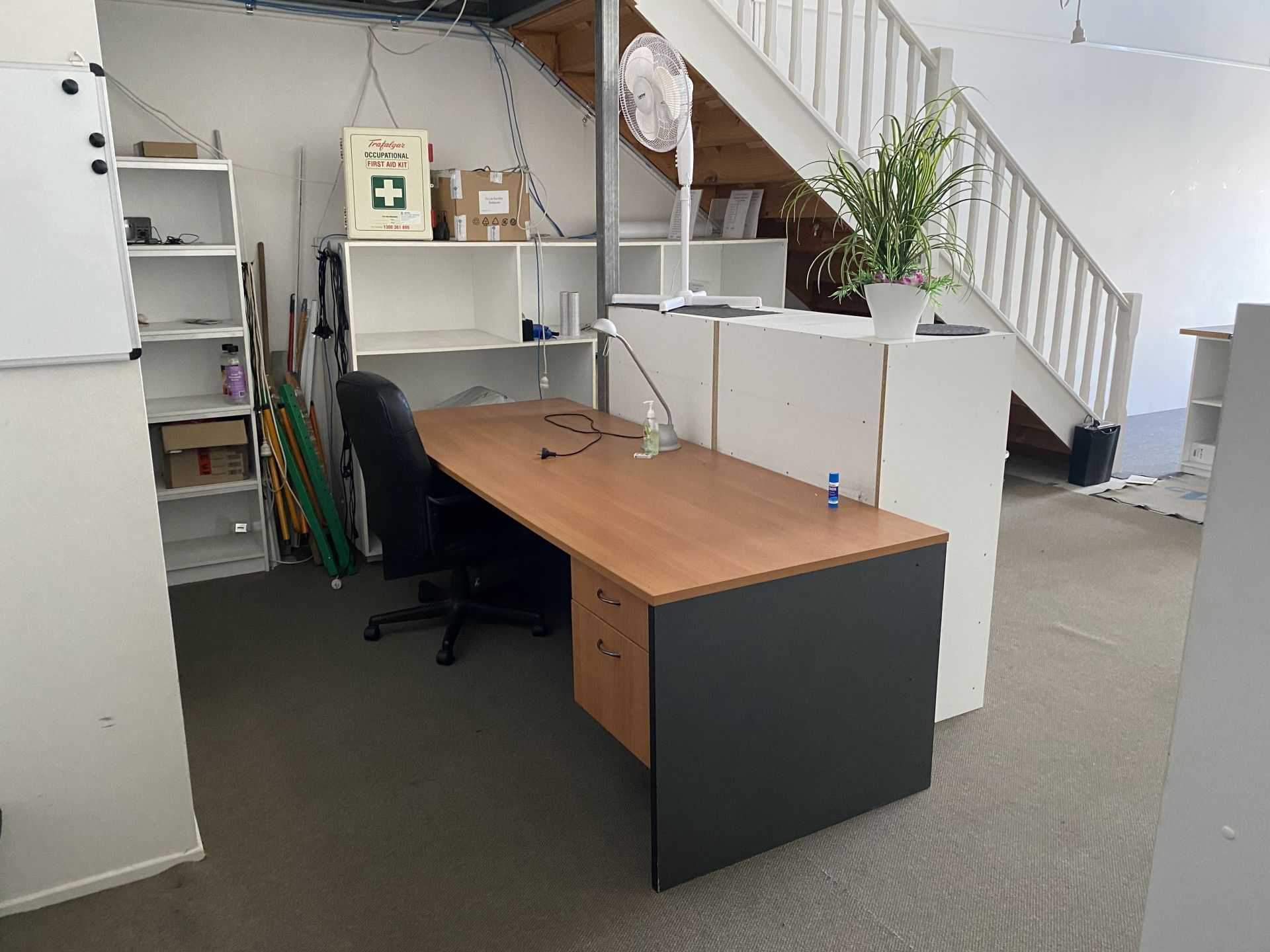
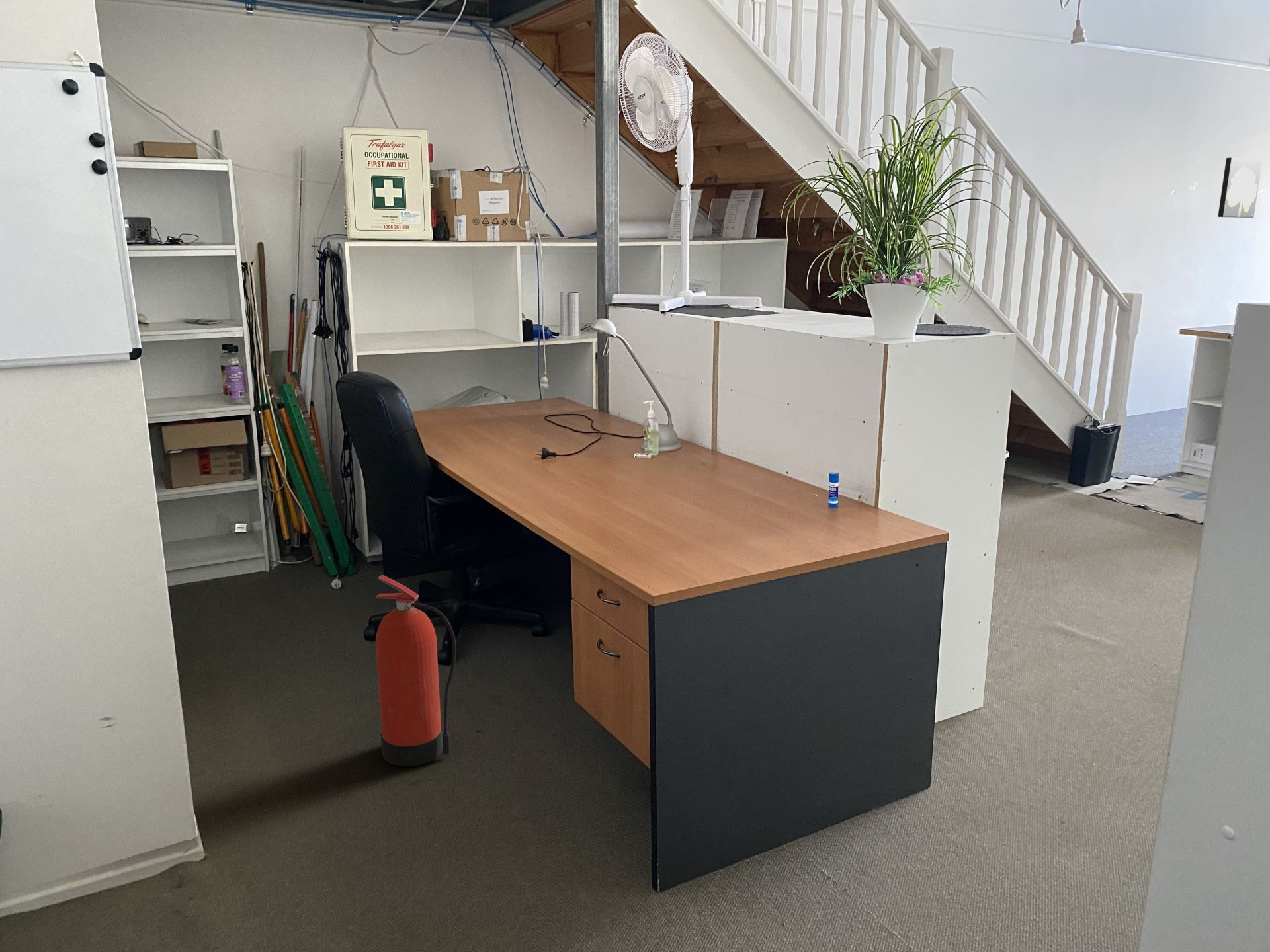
+ wall art (1240, 188)
+ fire extinguisher (418, 668)
